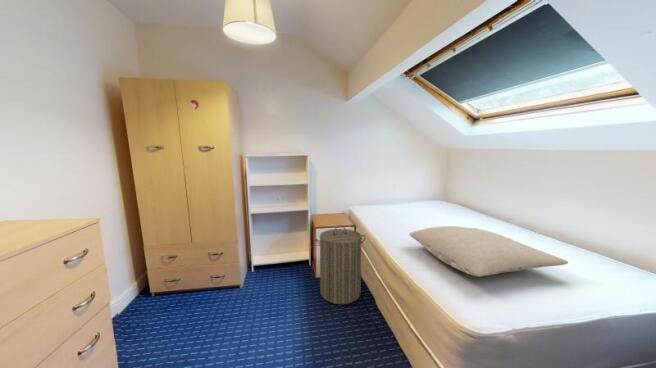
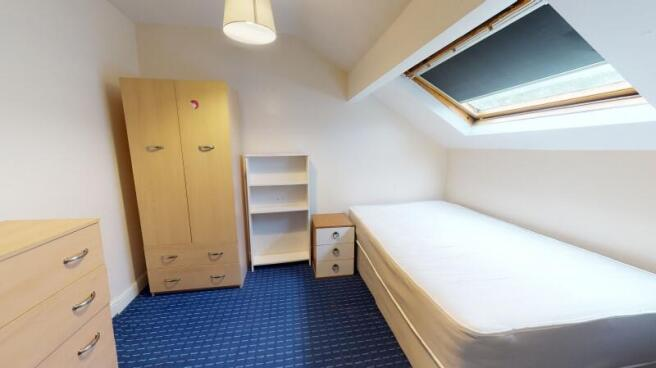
- pillow (477, 246)
- laundry hamper (340, 259)
